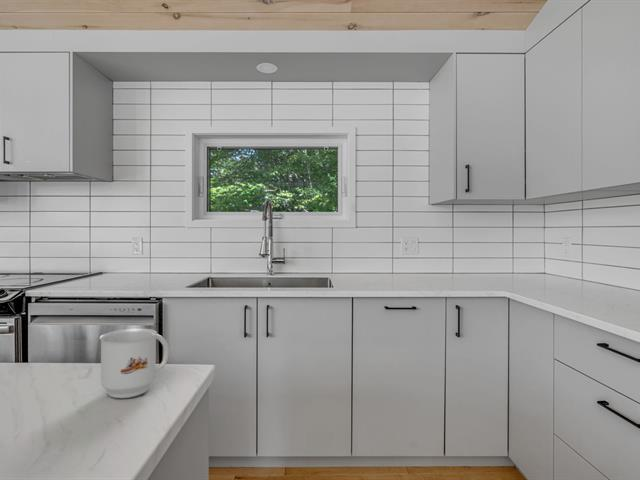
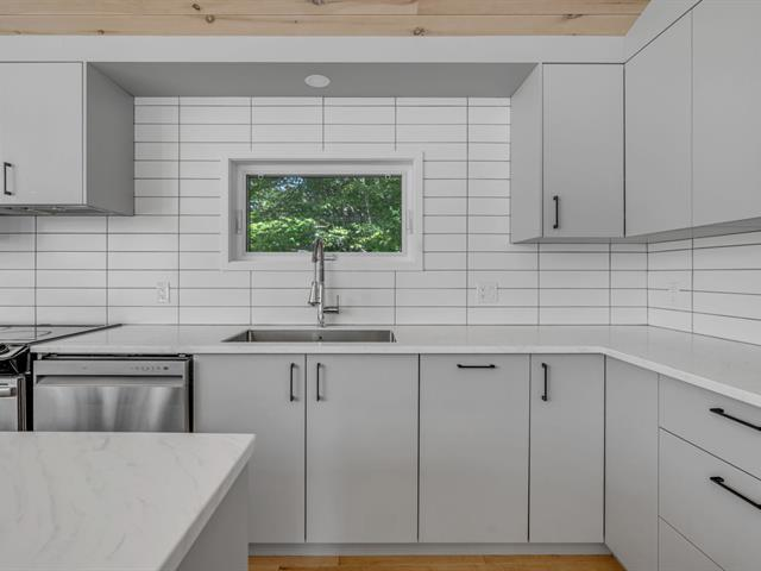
- mug (136, 361)
